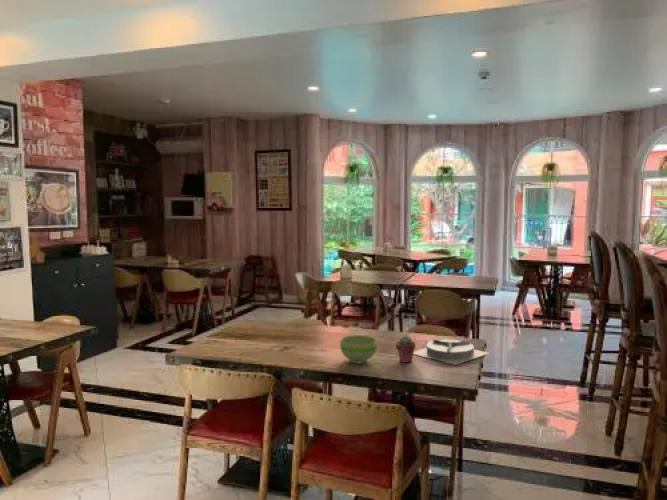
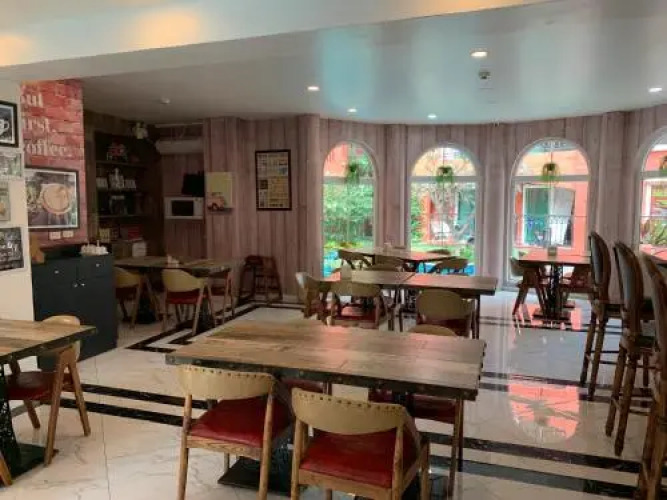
- plate (449, 347)
- potted succulent (405, 348)
- bowl (358, 350)
